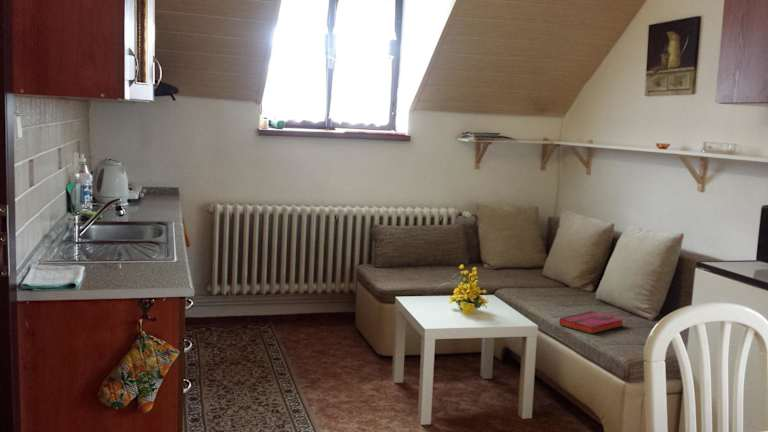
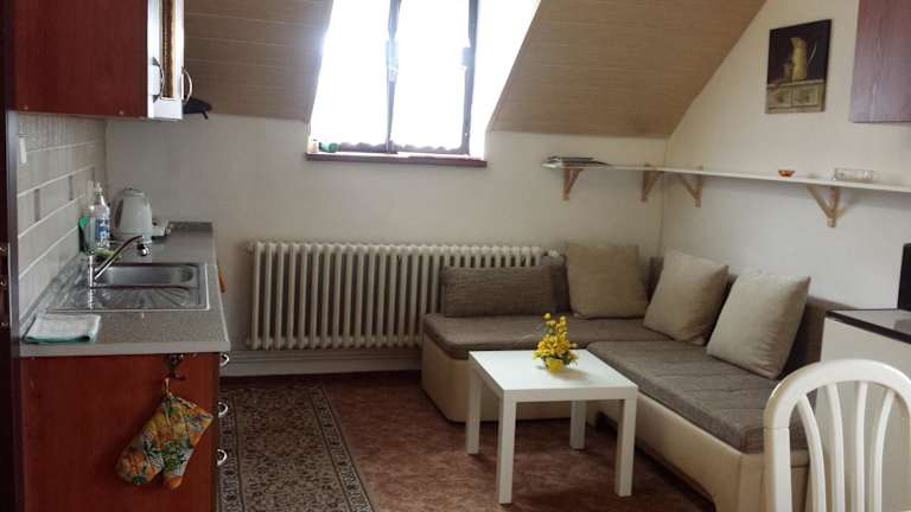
- hardback book (591, 321)
